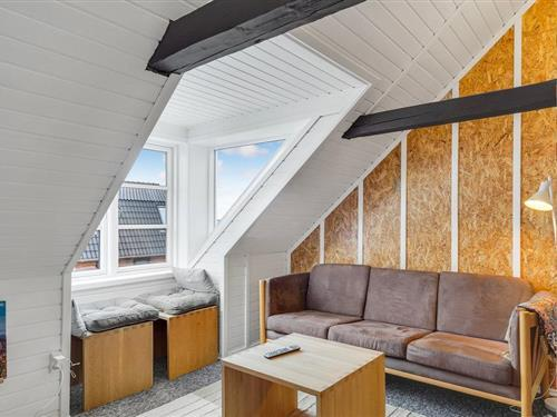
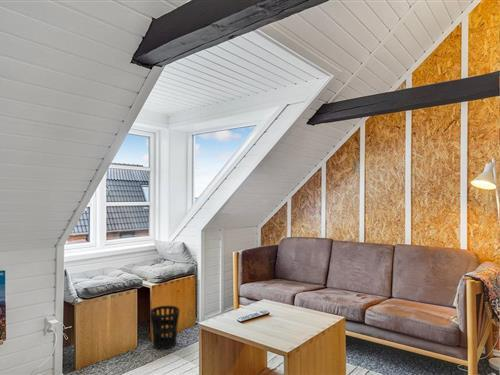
+ wastebasket (164, 327)
